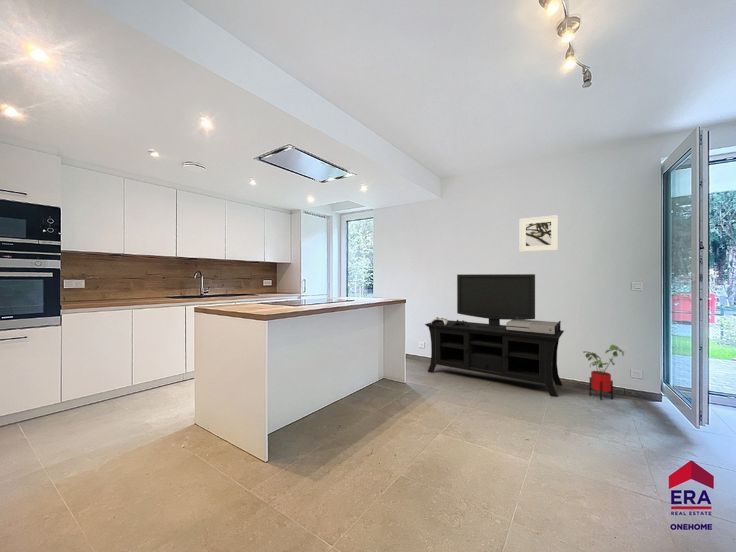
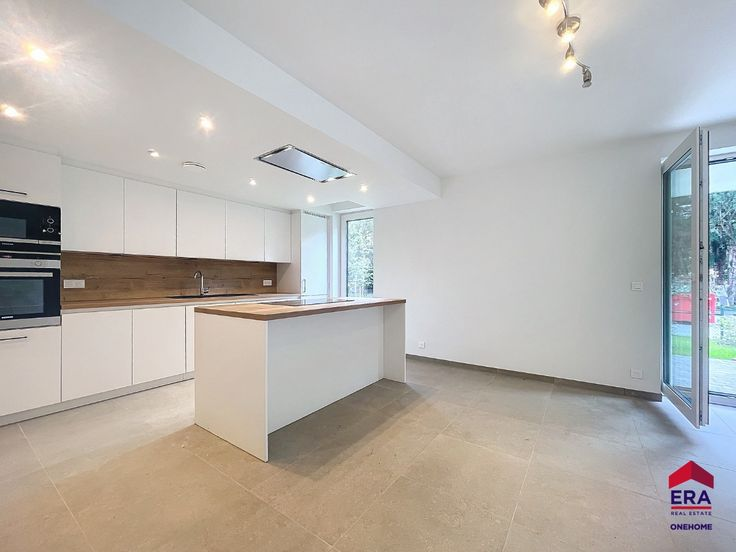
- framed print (538, 234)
- media console (490, 326)
- house plant (604, 370)
